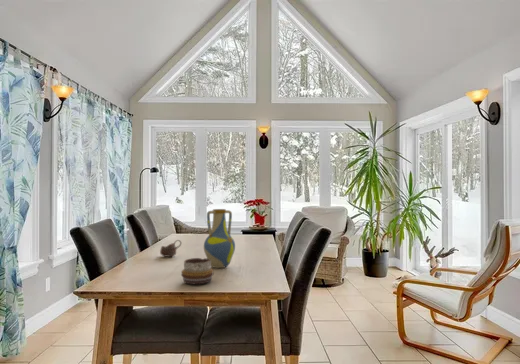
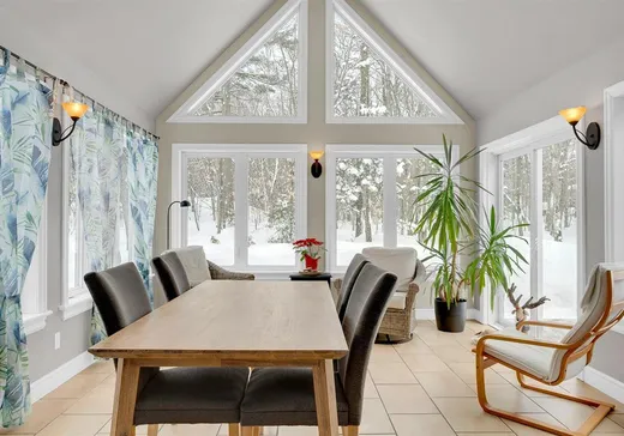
- vase (219, 238)
- cup (170, 248)
- decorative bowl (197, 271)
